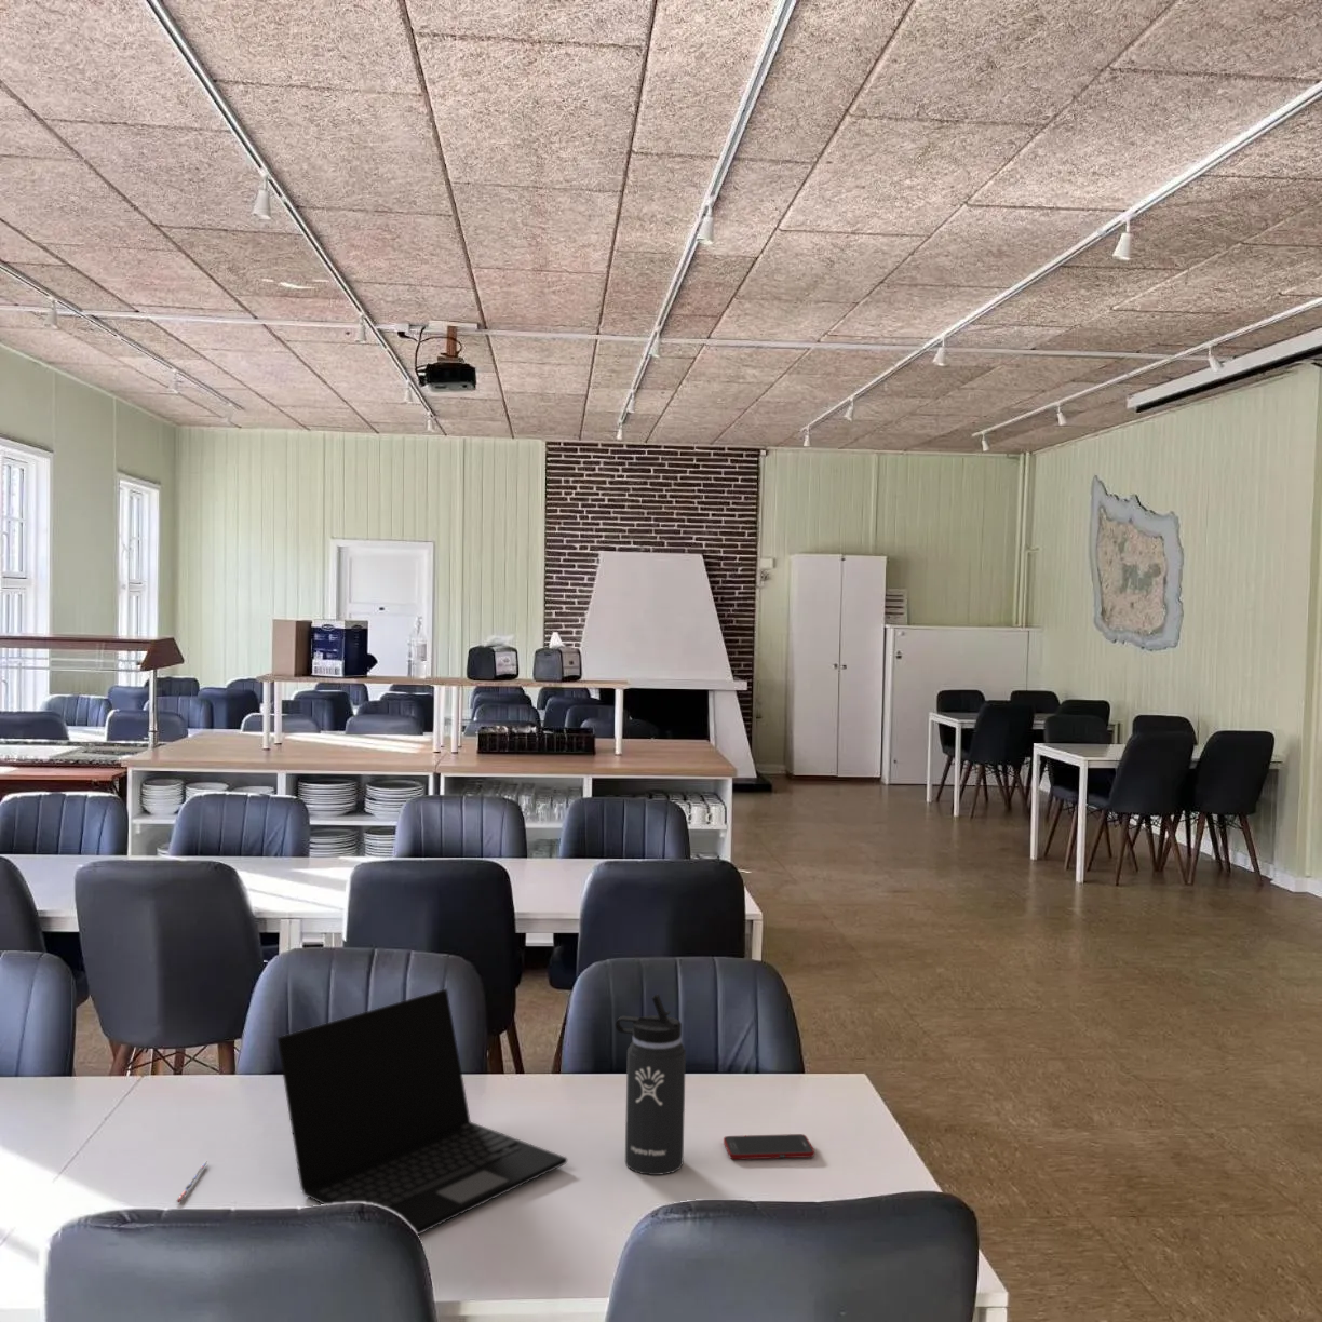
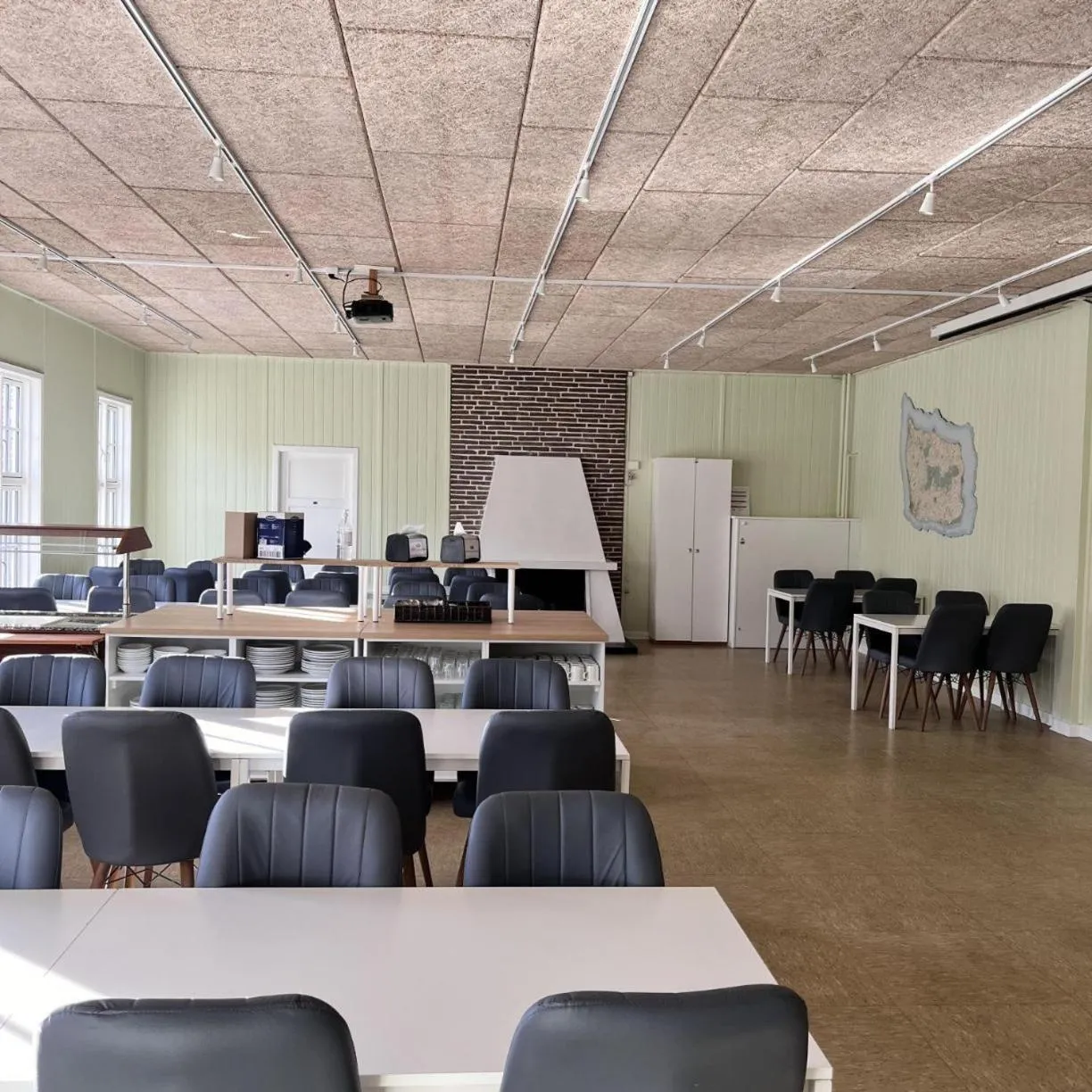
- thermos bottle (649, 1077)
- cell phone (768, 1146)
- laptop (425, 1102)
- pen (192, 1180)
